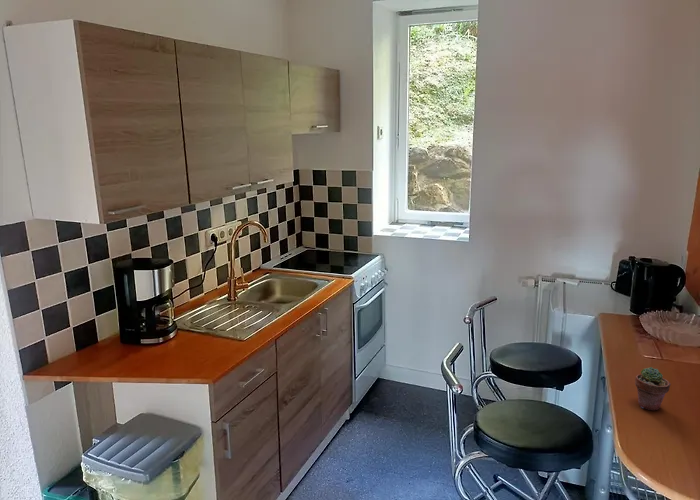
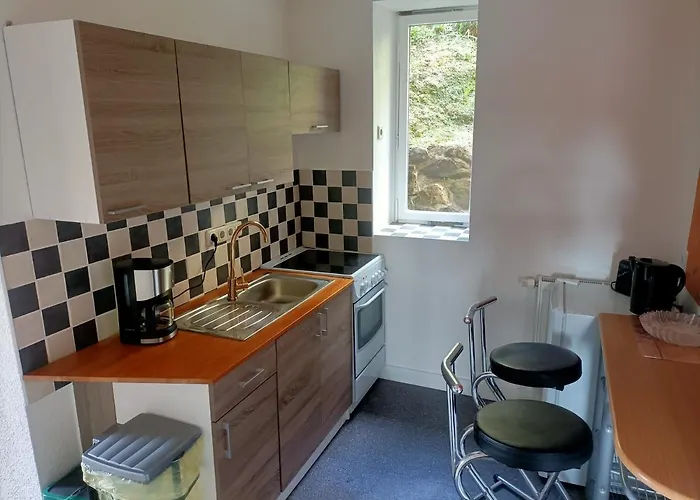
- potted succulent (651, 387)
